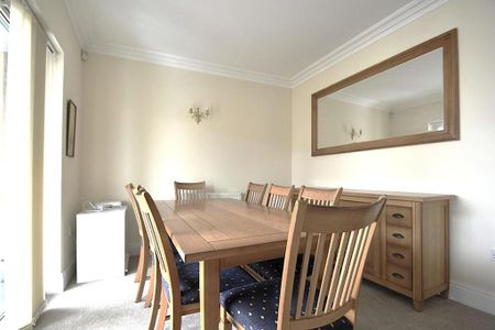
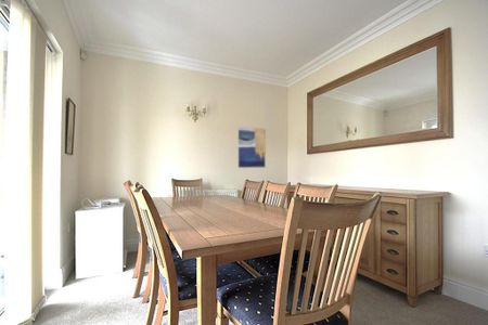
+ wall art (252, 147)
